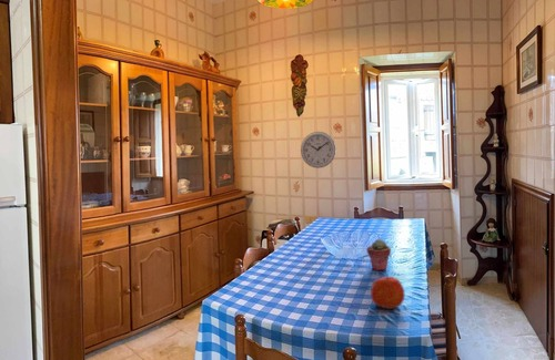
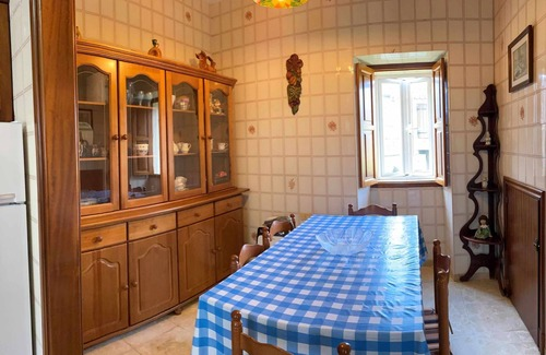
- wall clock (317, 150)
- potted succulent (379, 254)
- apple (387, 289)
